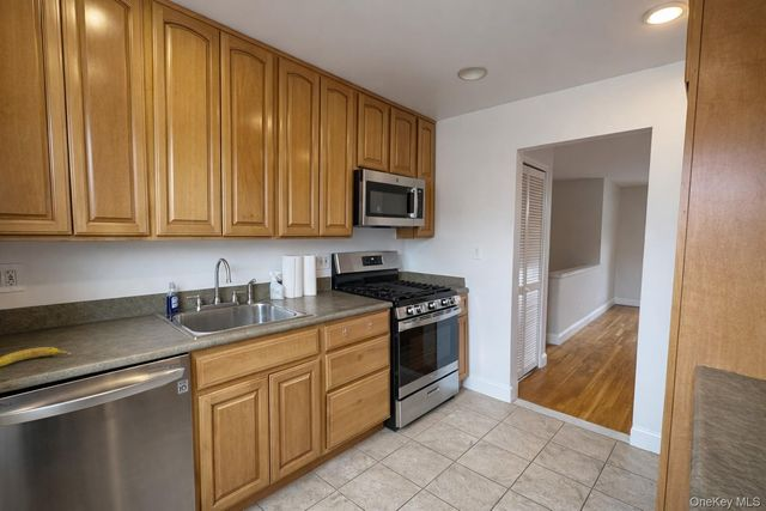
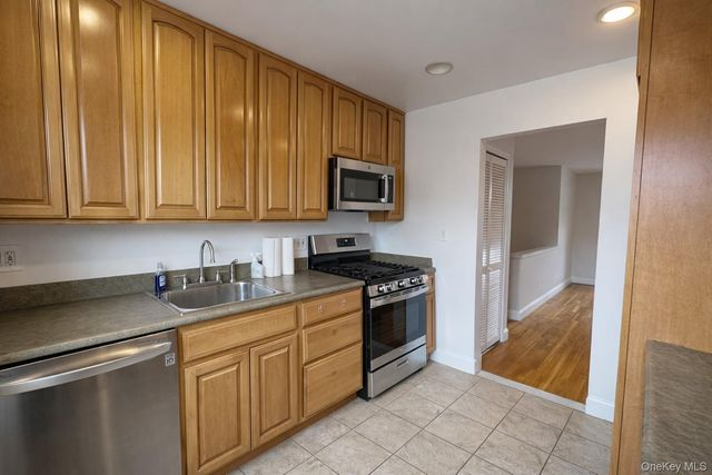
- fruit (32, 354)
